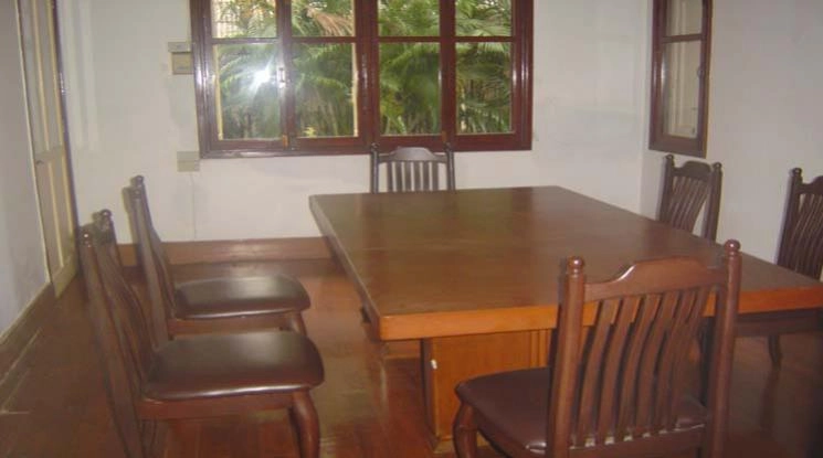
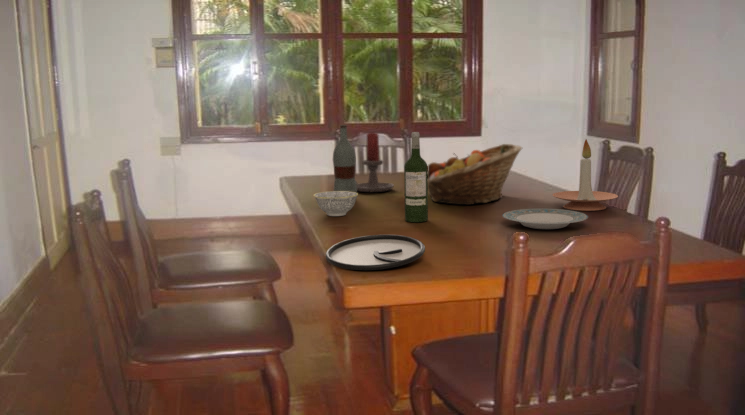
+ plate (375, 251)
+ bottle (344, 162)
+ wine bottle (415, 176)
+ plate (544, 220)
+ candle holder (585, 173)
+ bowl (336, 204)
+ fruit basket (470, 172)
+ candle holder (366, 161)
